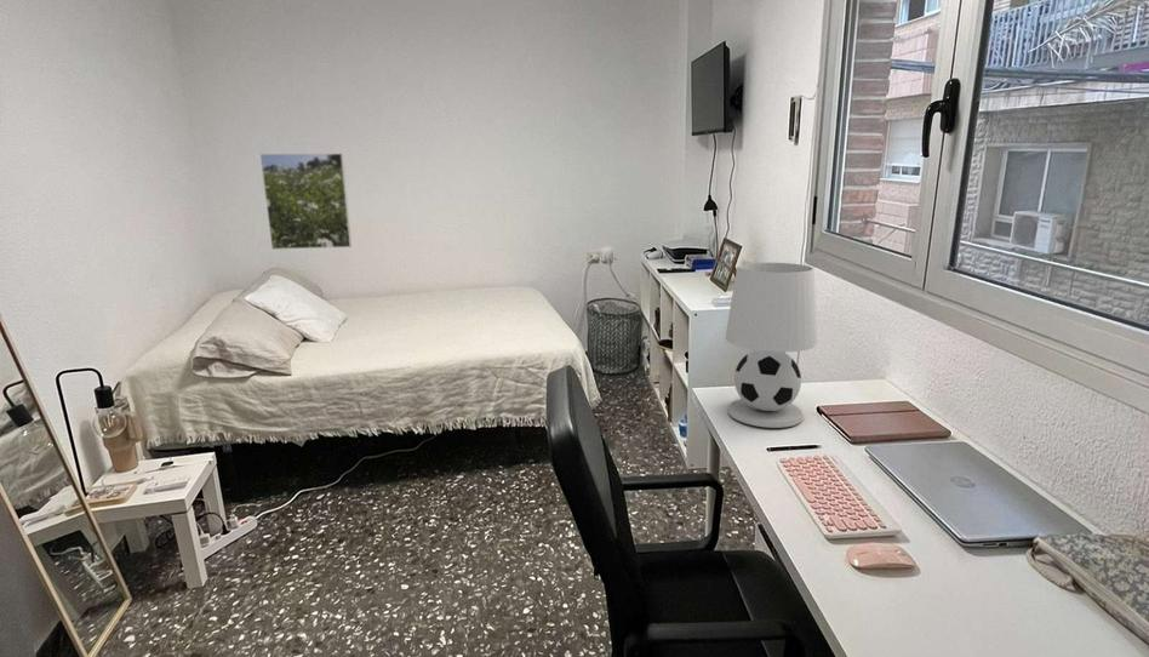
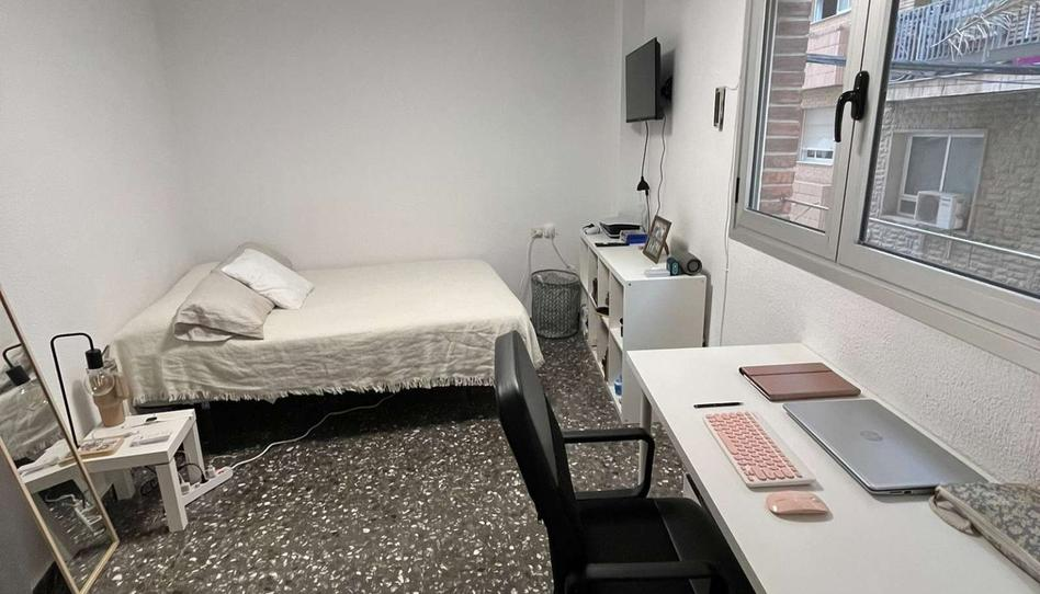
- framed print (307, 201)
- table lamp (770, 342)
